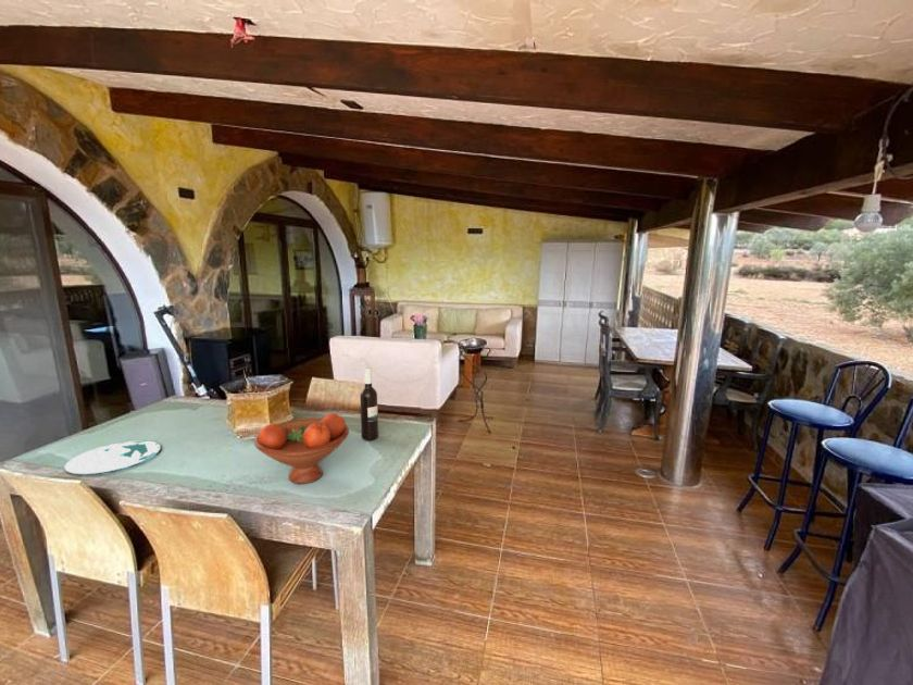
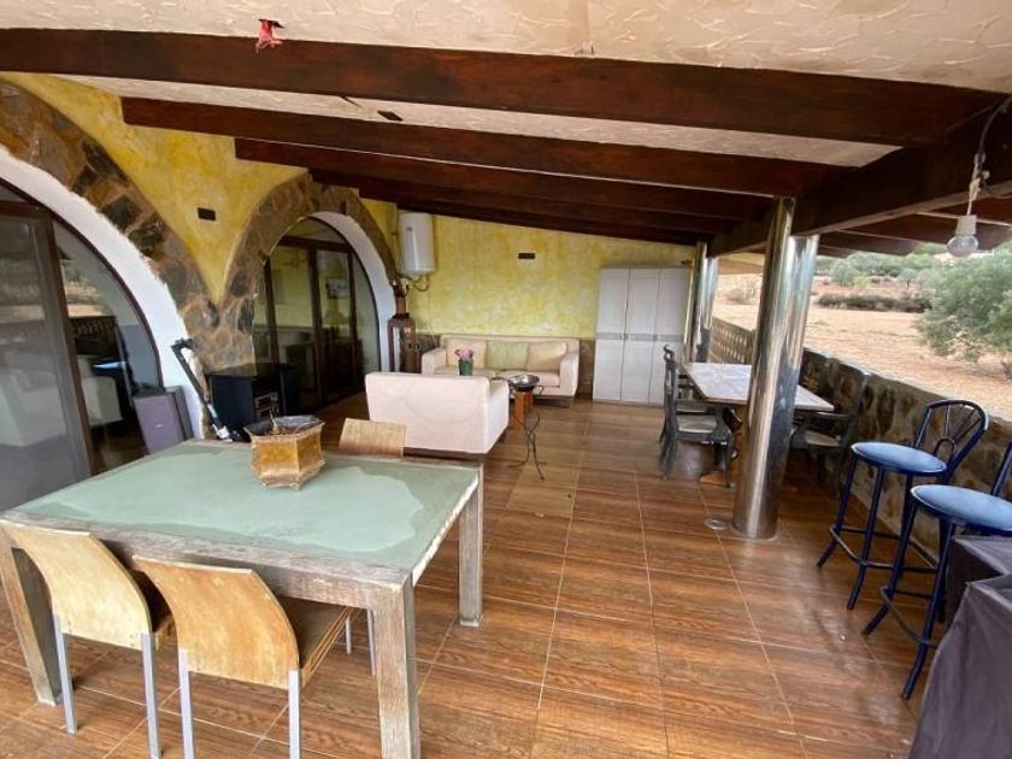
- wine bottle (368, 403)
- fruit bowl (303, 446)
- plate (114, 452)
